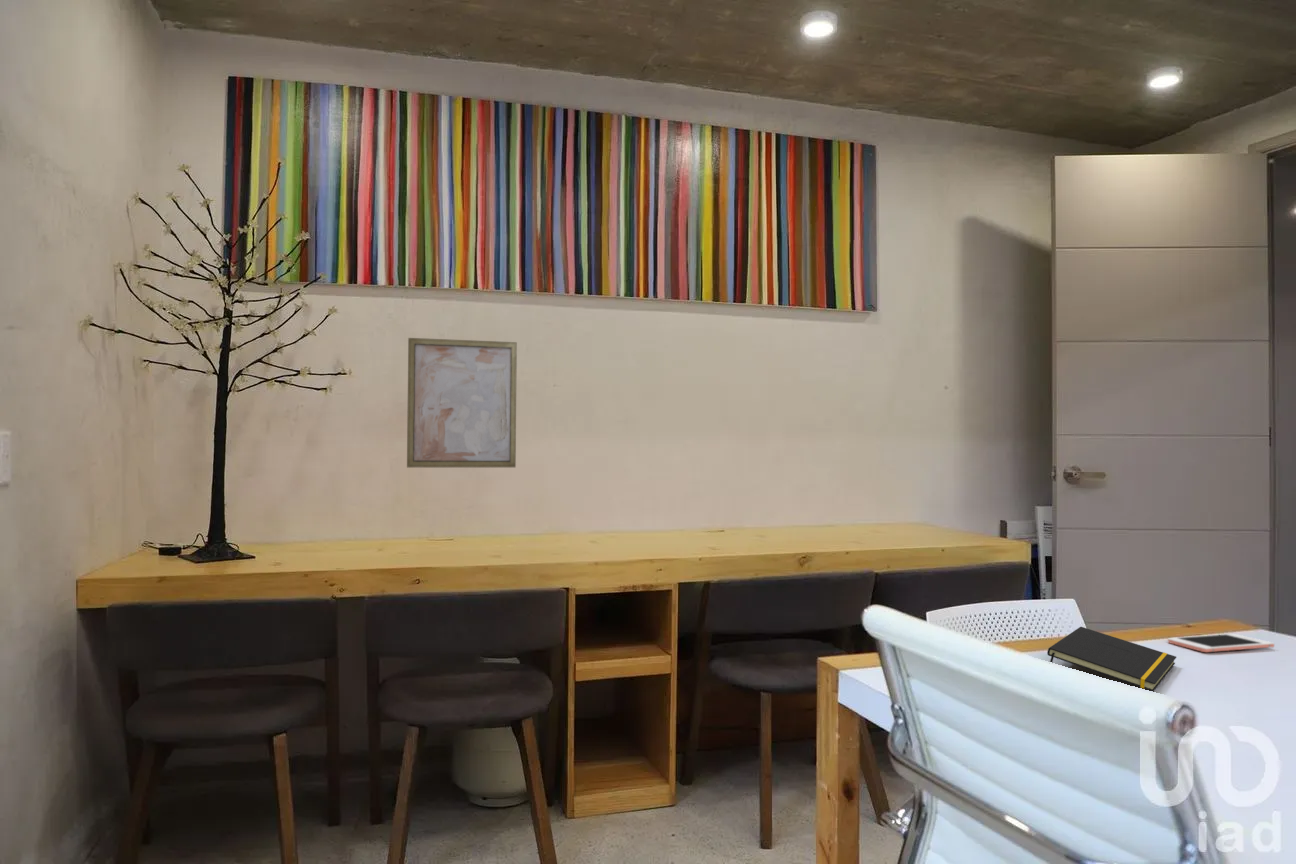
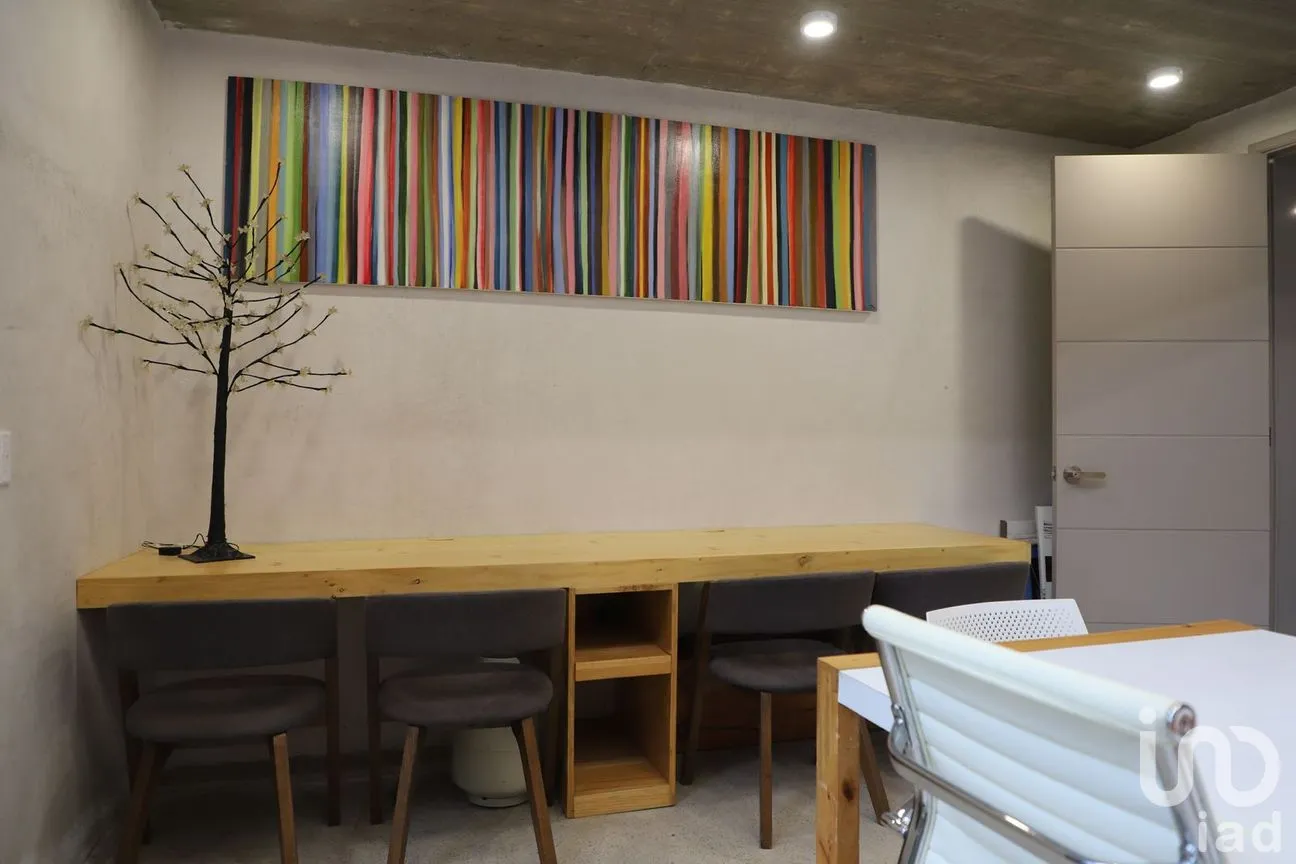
- notepad (1113, 655)
- cell phone (1220, 642)
- wall art (463, 403)
